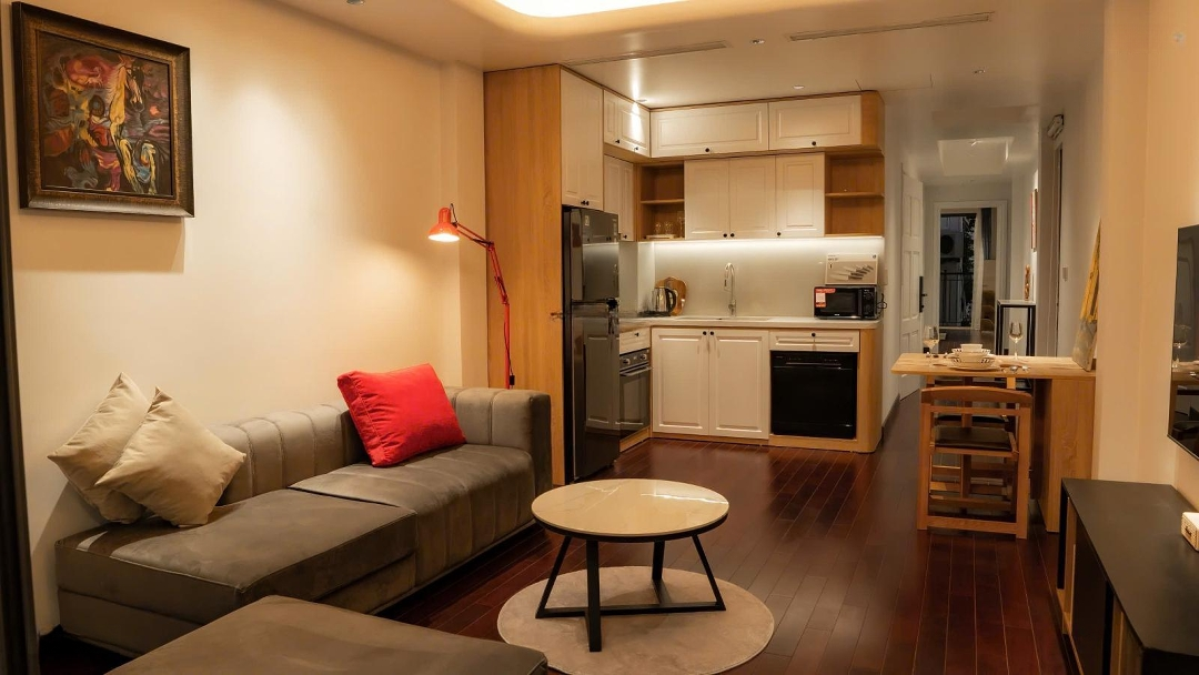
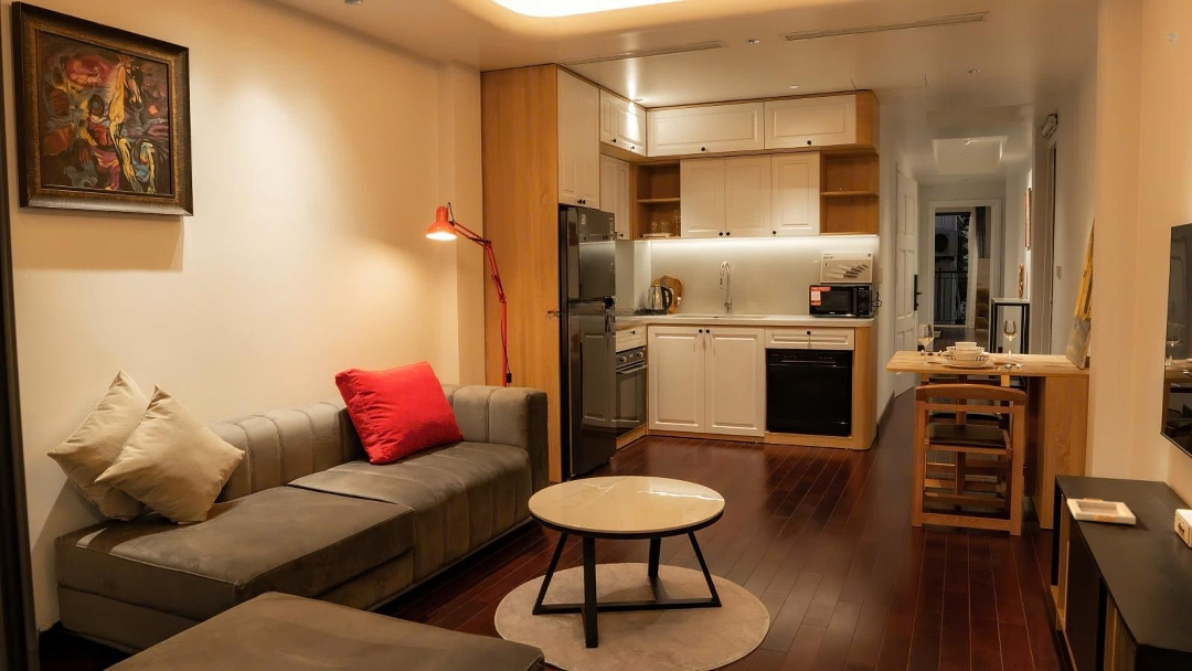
+ picture frame (1099, 510)
